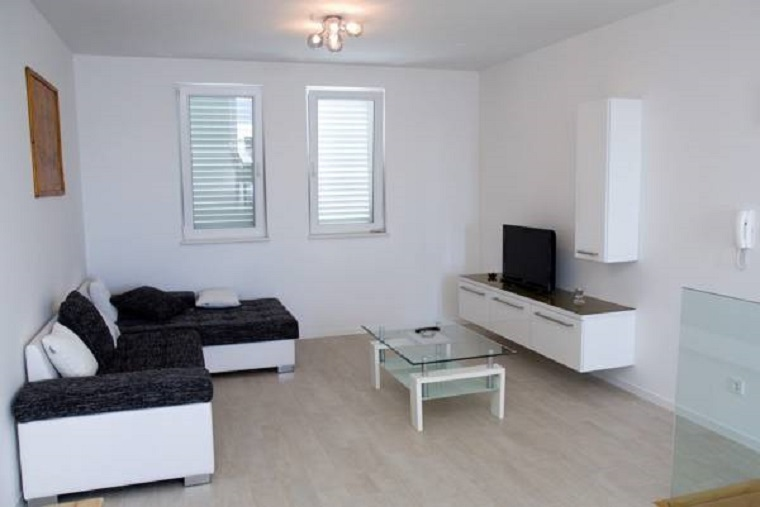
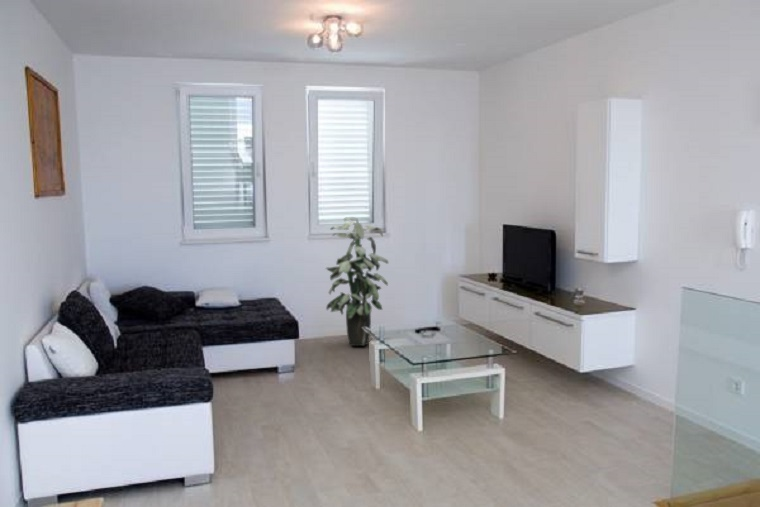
+ indoor plant (355, 281)
